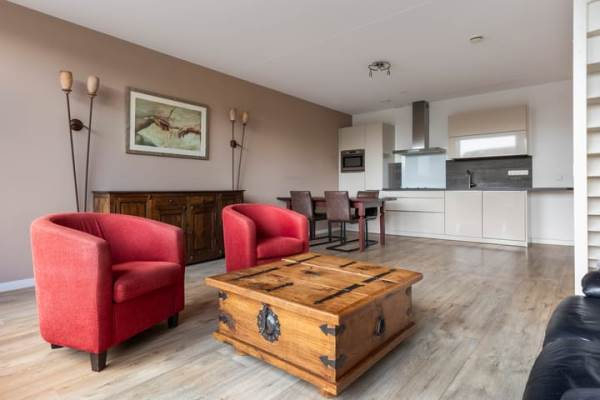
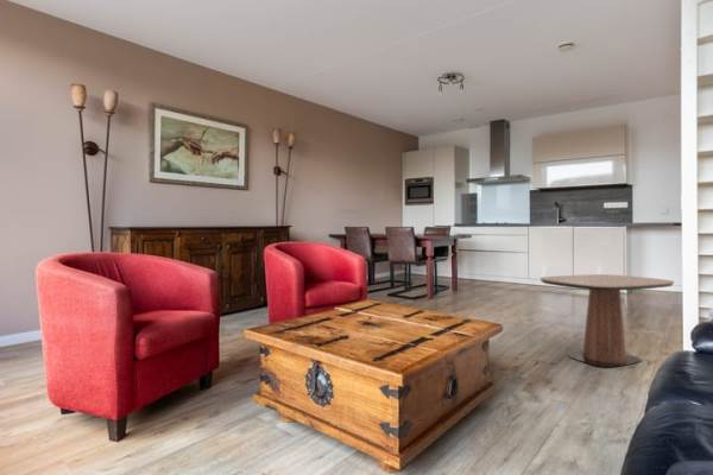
+ side table (604, 318)
